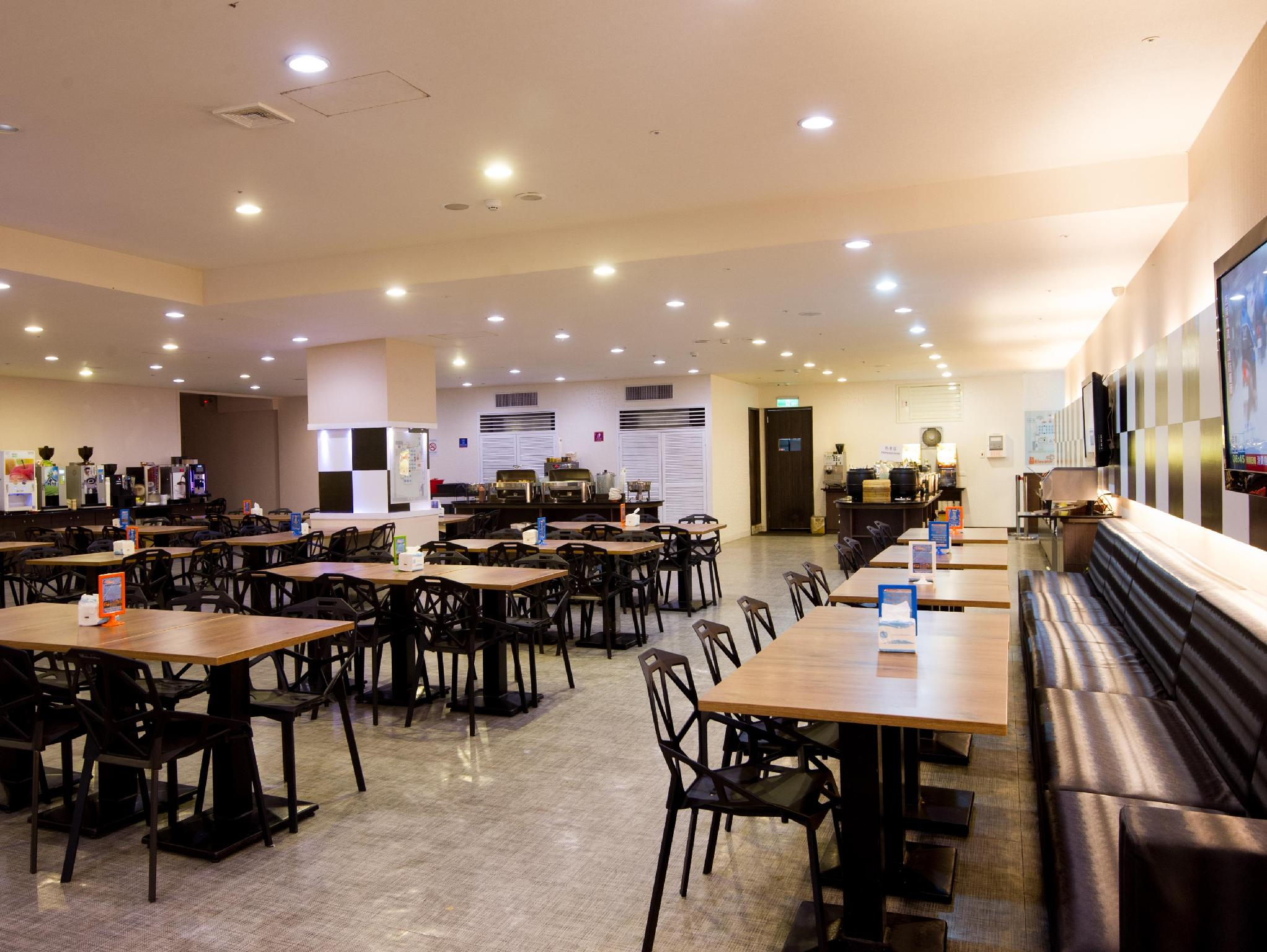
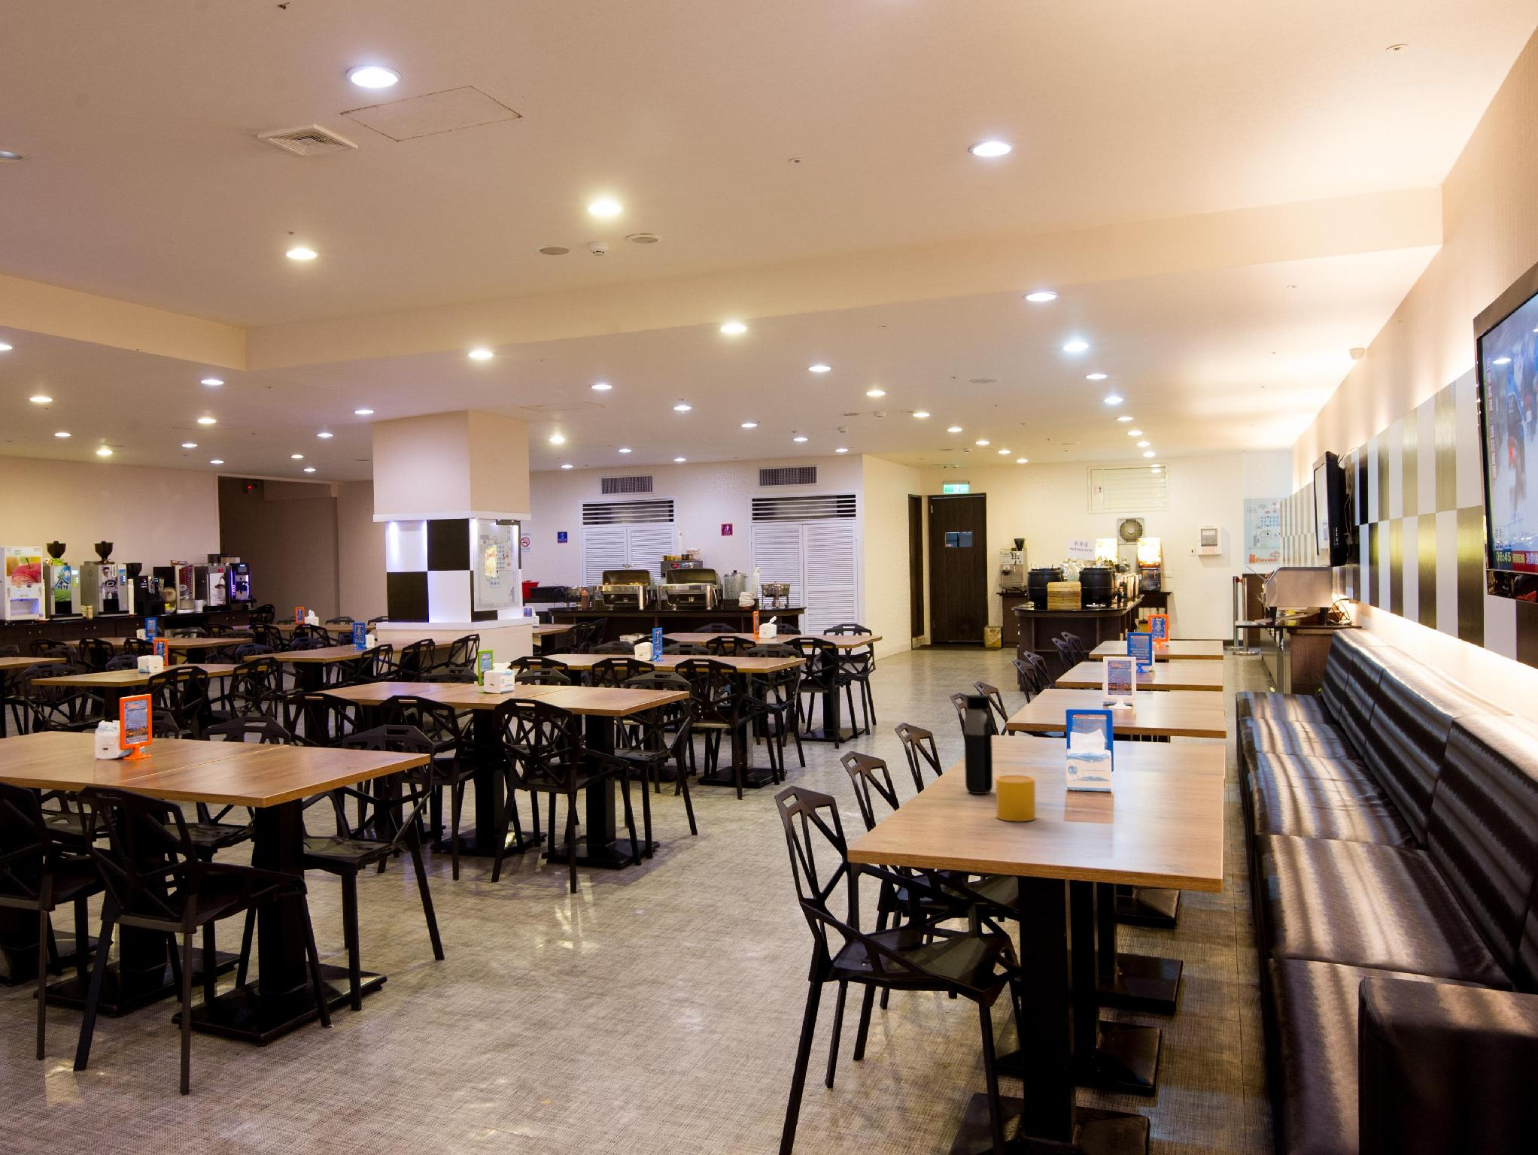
+ water bottle (978, 744)
+ cup (1015, 798)
